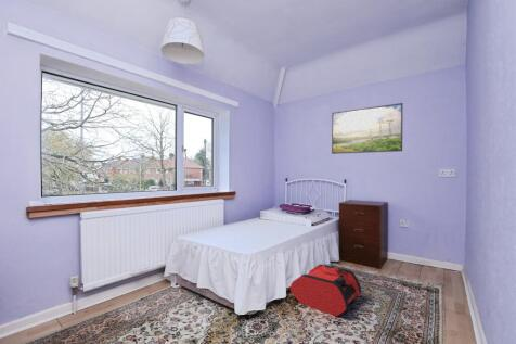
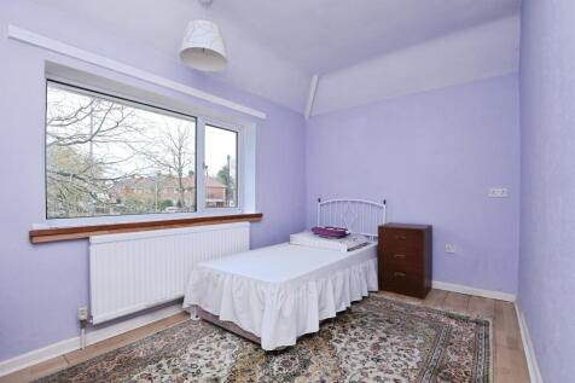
- backpack (325, 283)
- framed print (364, 130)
